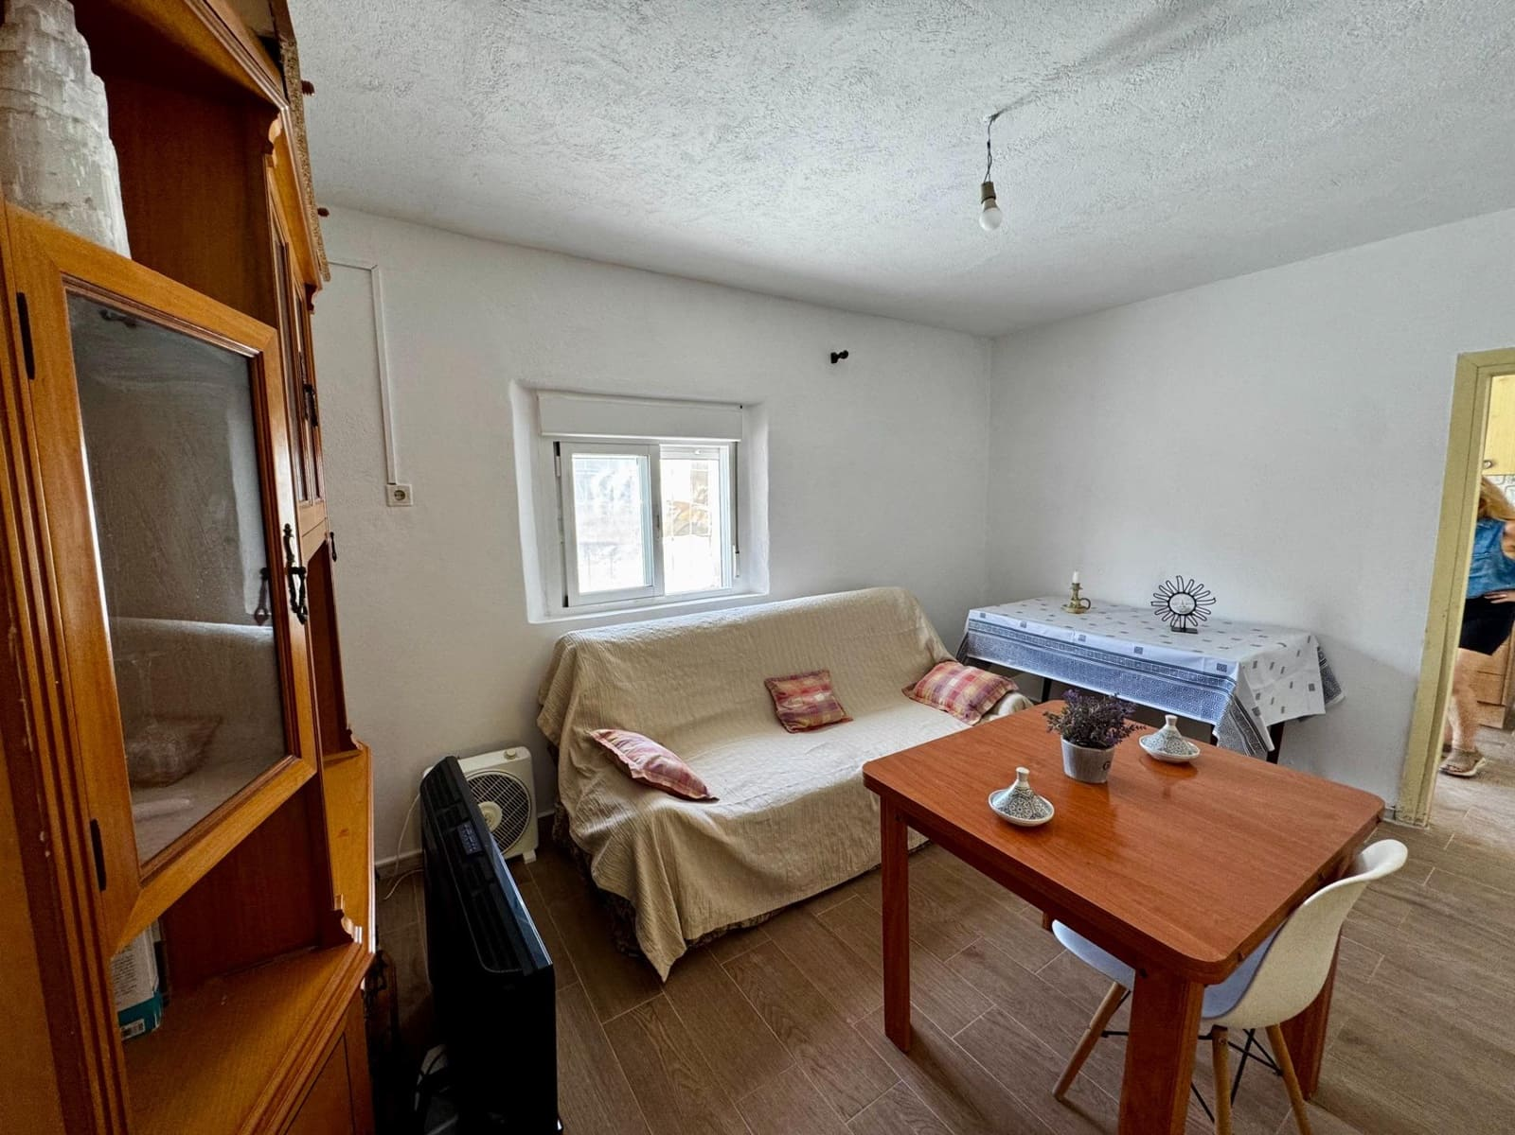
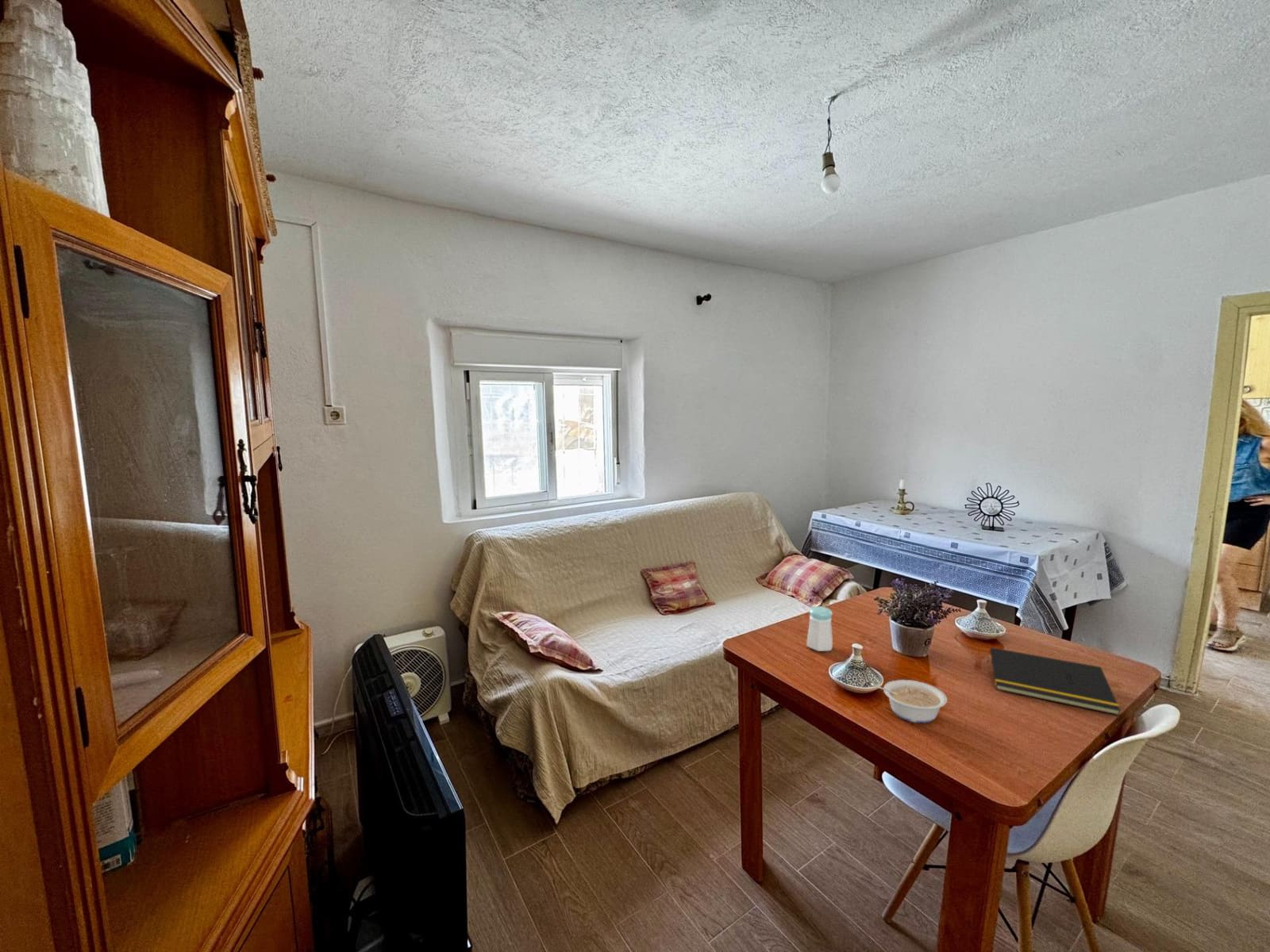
+ salt shaker (820, 628)
+ notepad (1049, 678)
+ legume (912, 701)
